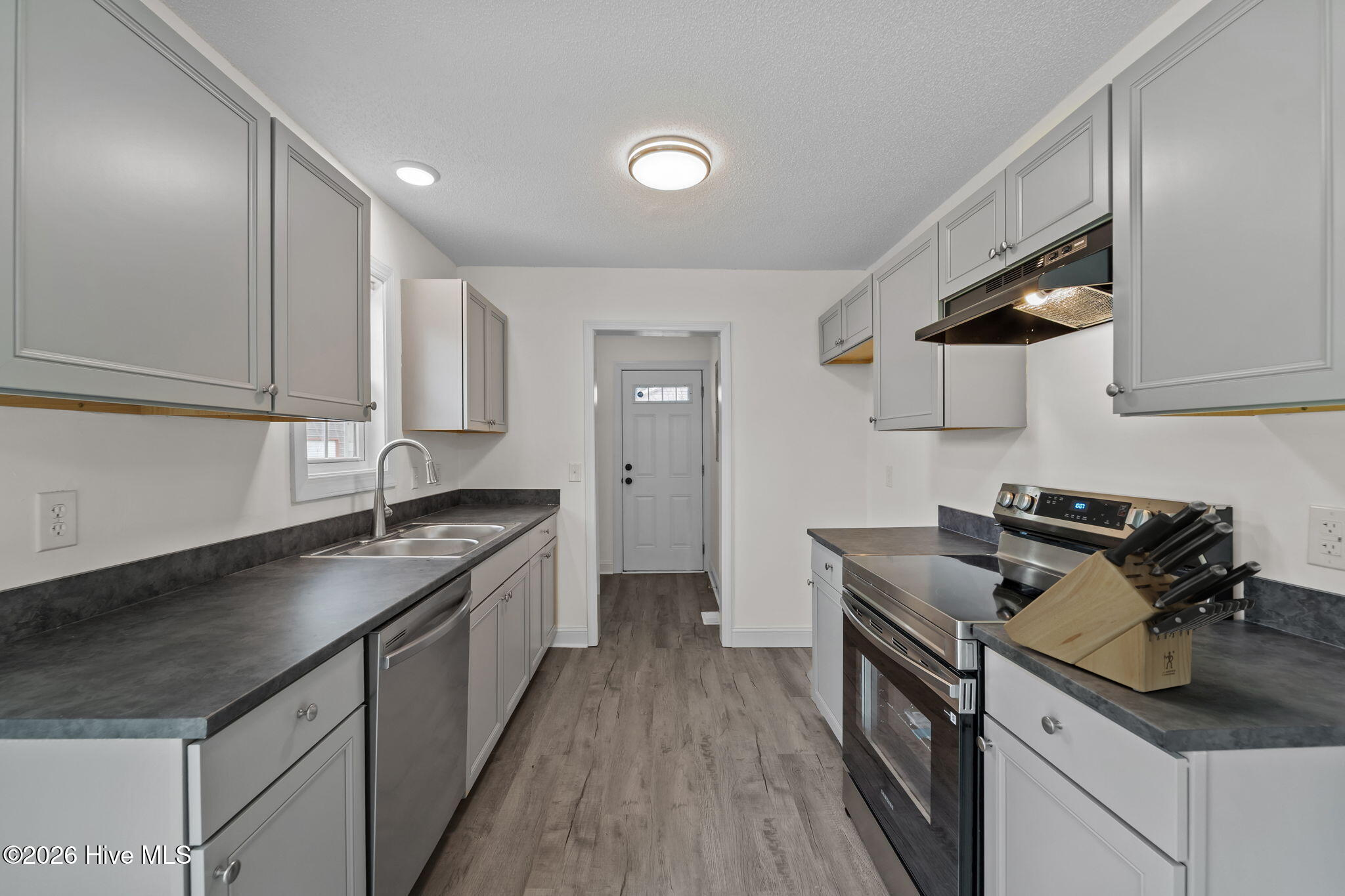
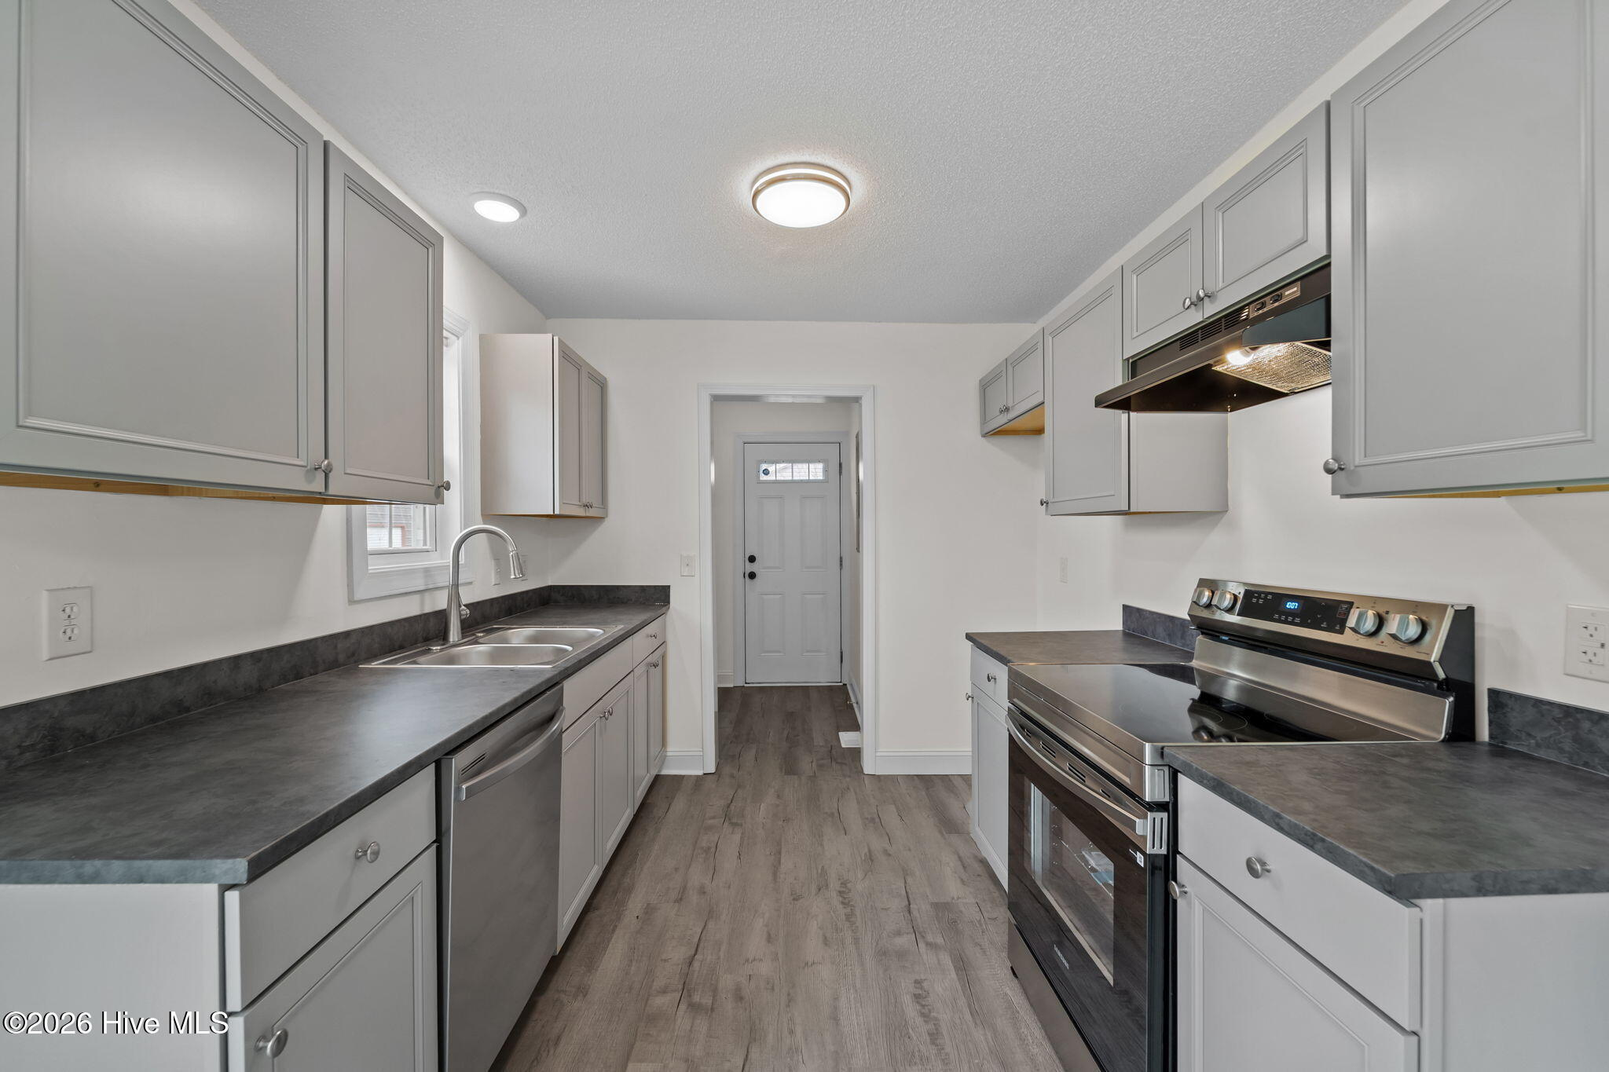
- knife block (1114, 583)
